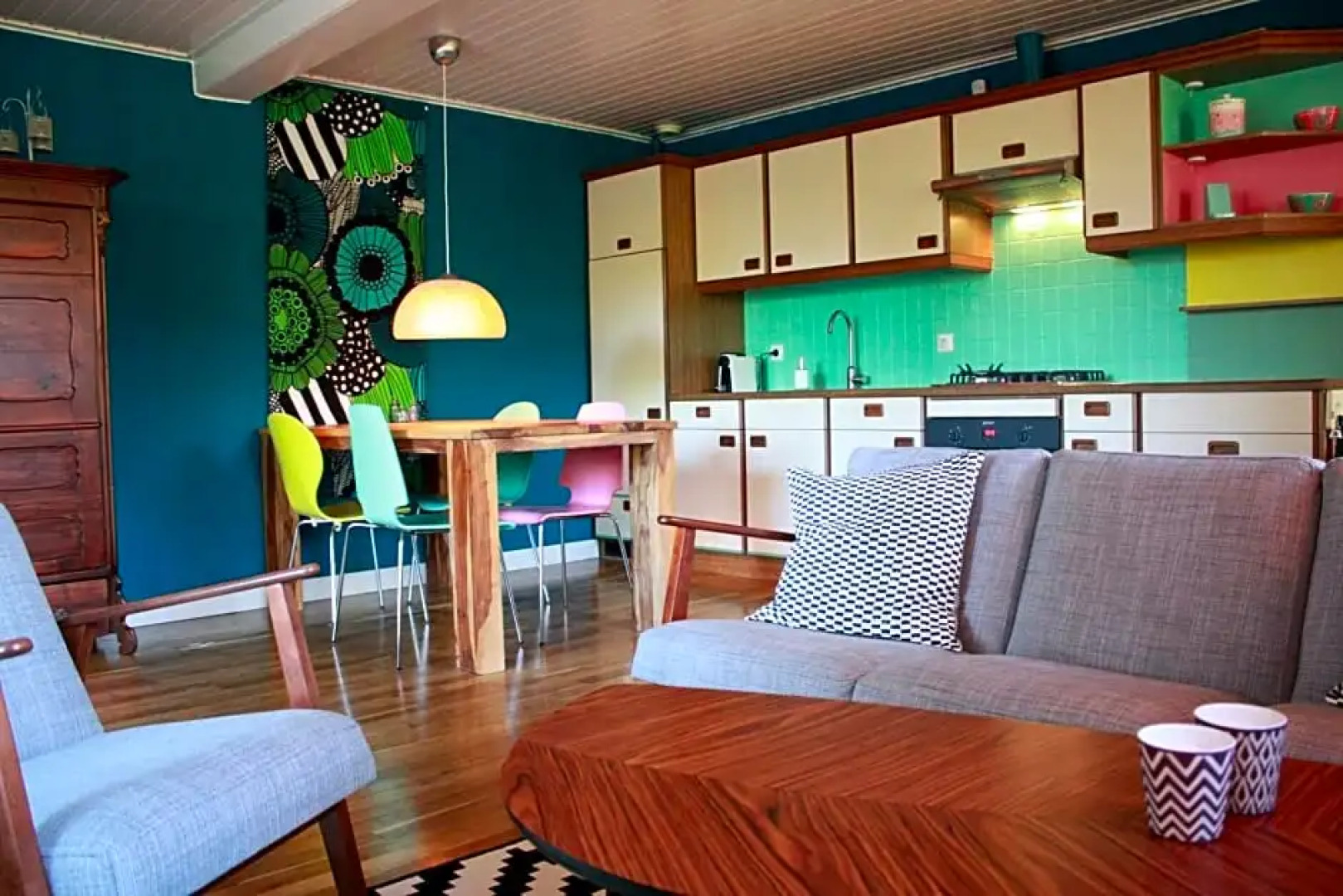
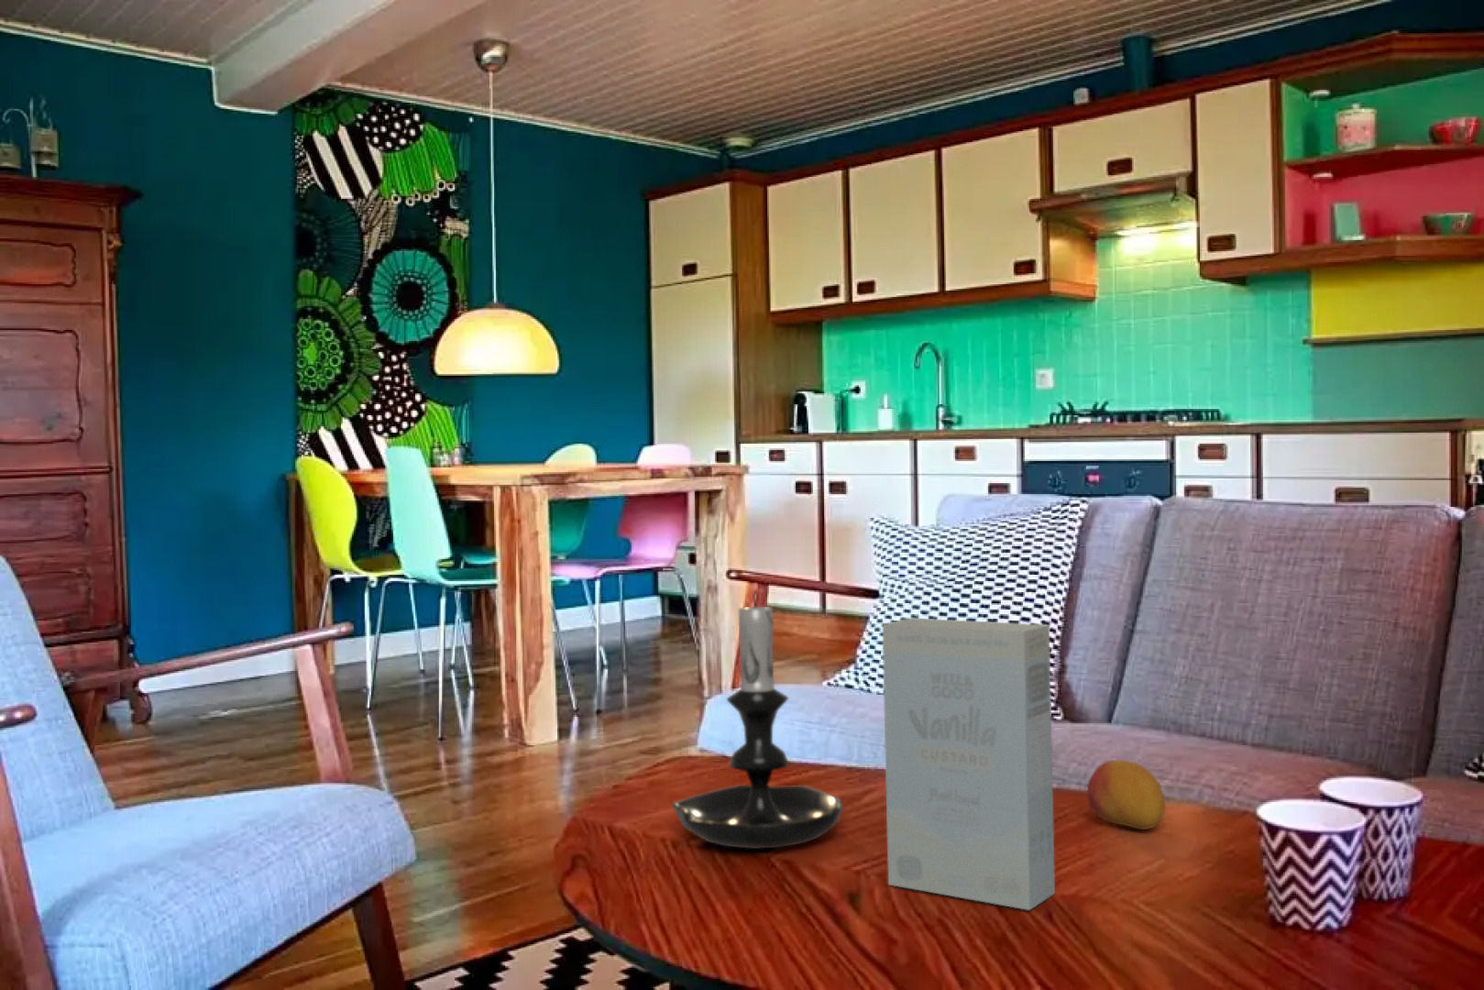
+ fruit (1126, 792)
+ candle holder (756, 712)
+ book (967, 756)
